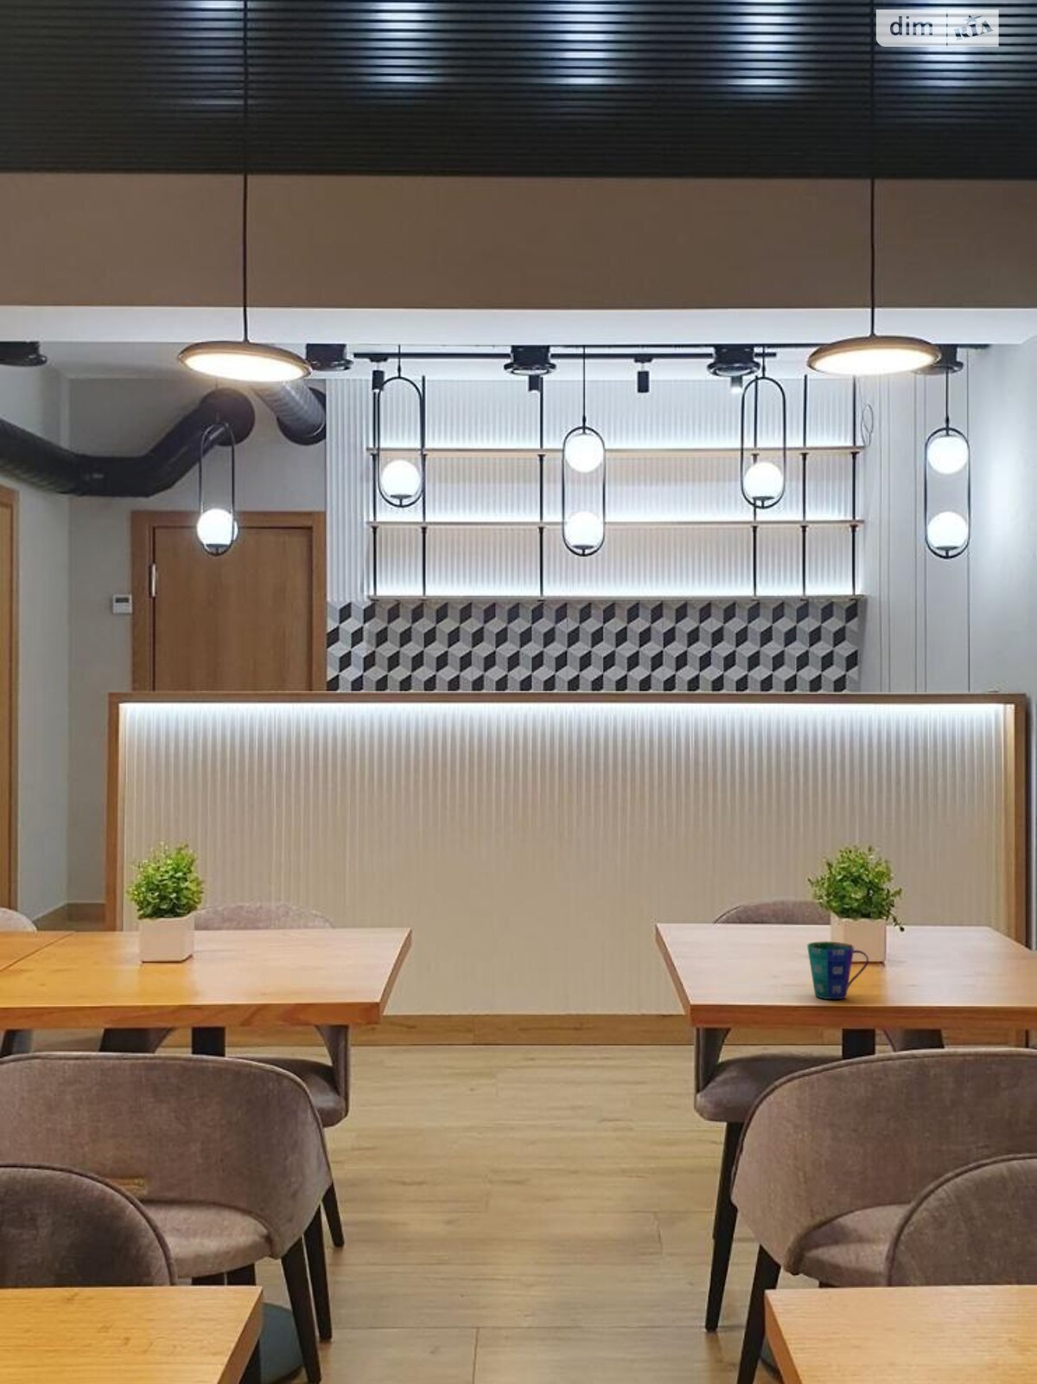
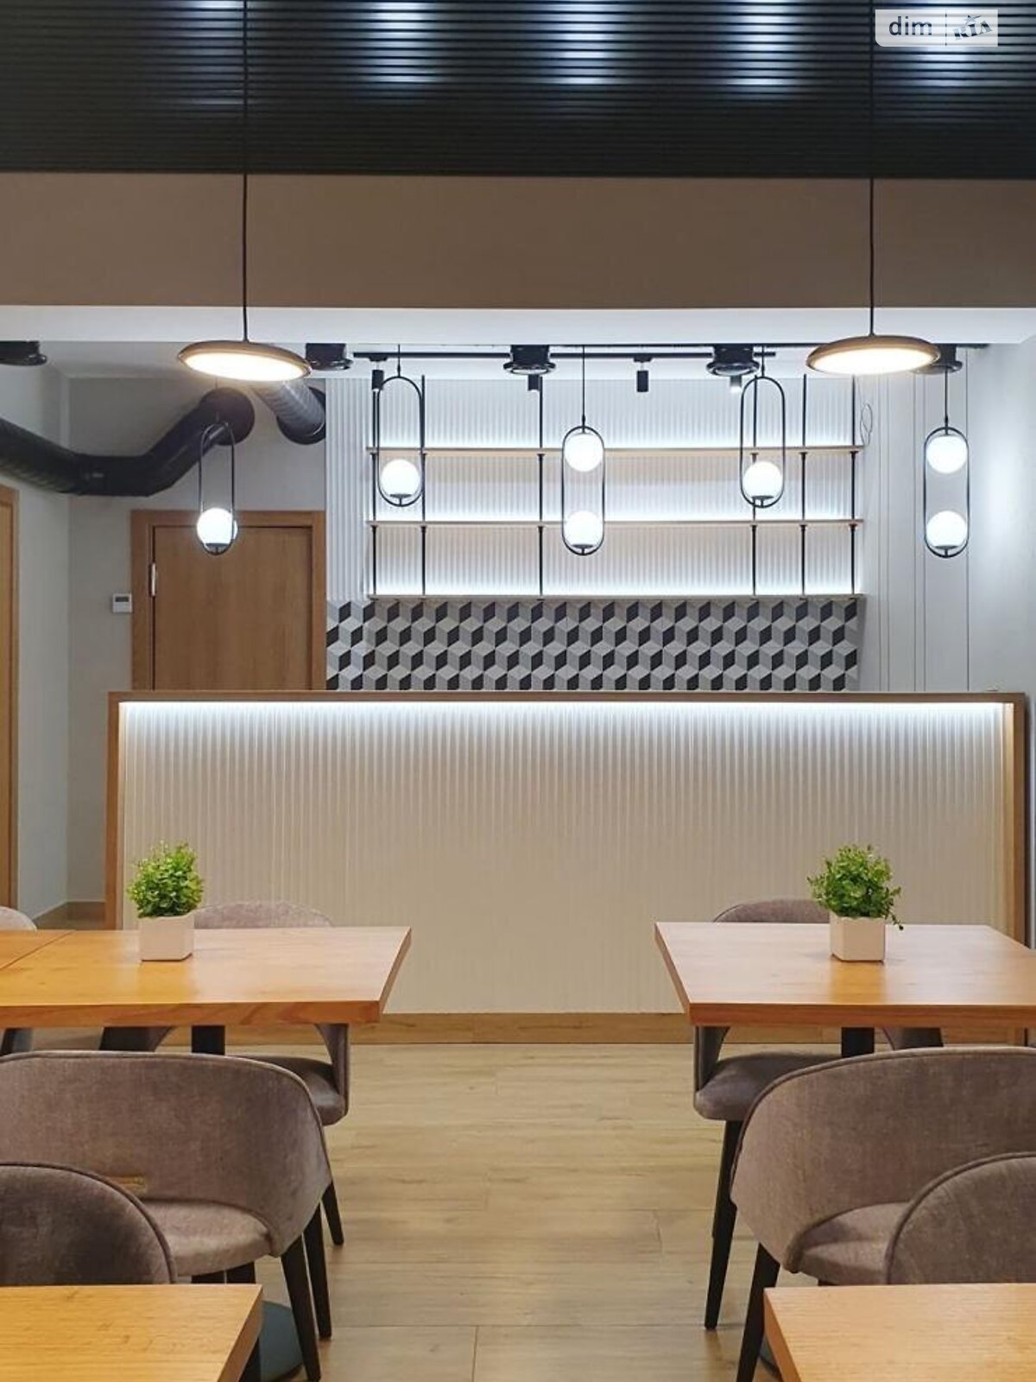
- cup (838, 971)
